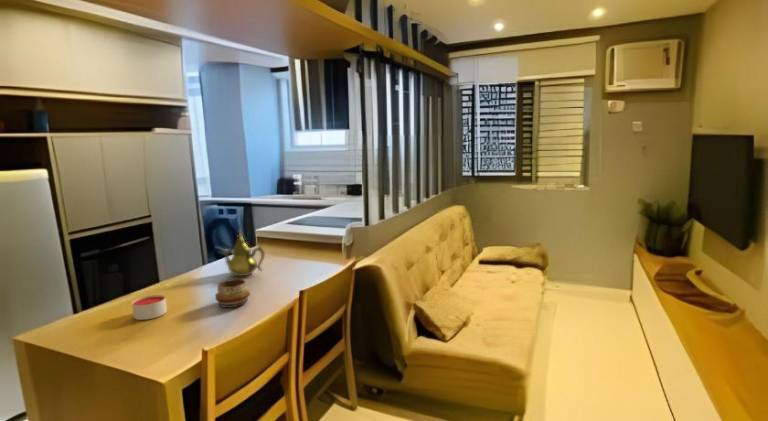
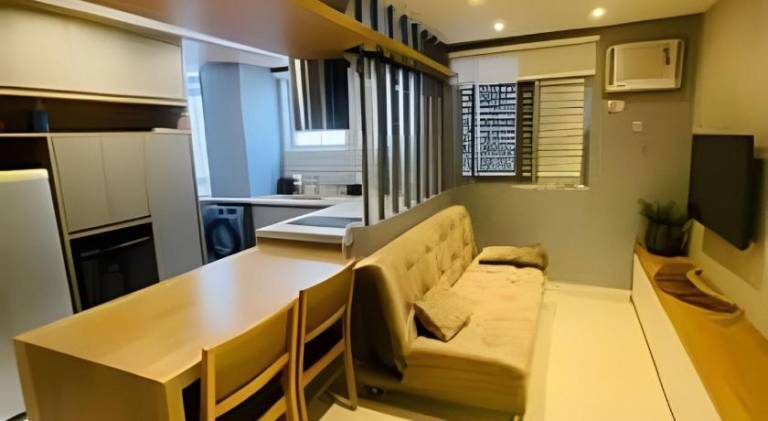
- decorative bowl (232, 293)
- teapot (242, 252)
- candle (149, 306)
